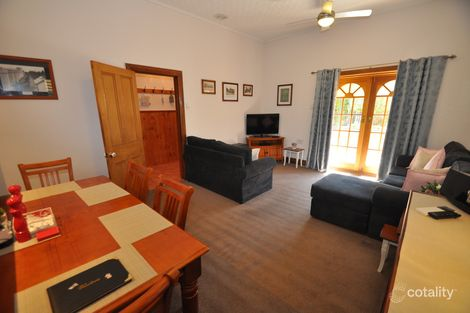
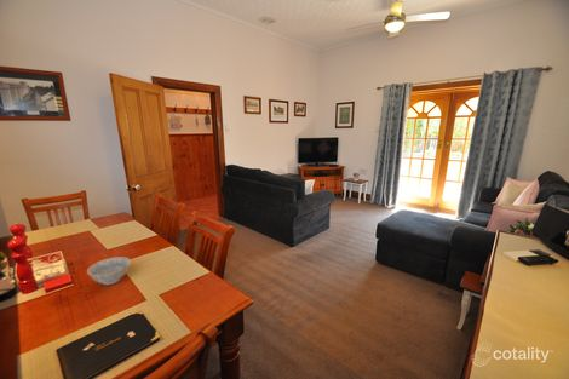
+ bowl (110, 272)
